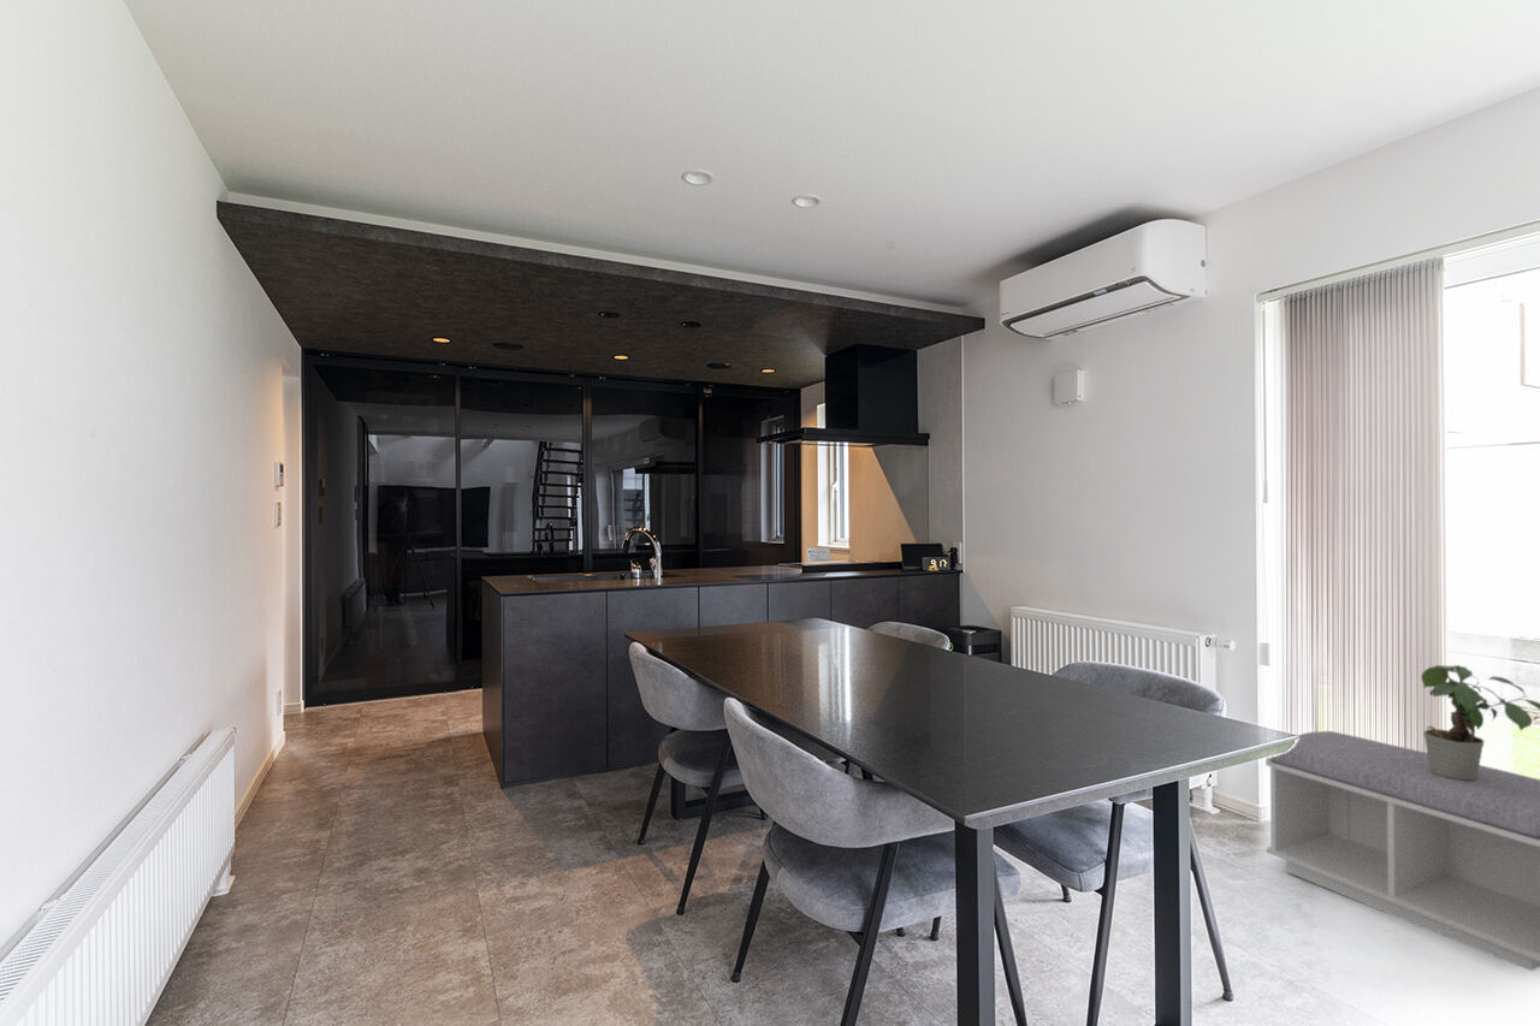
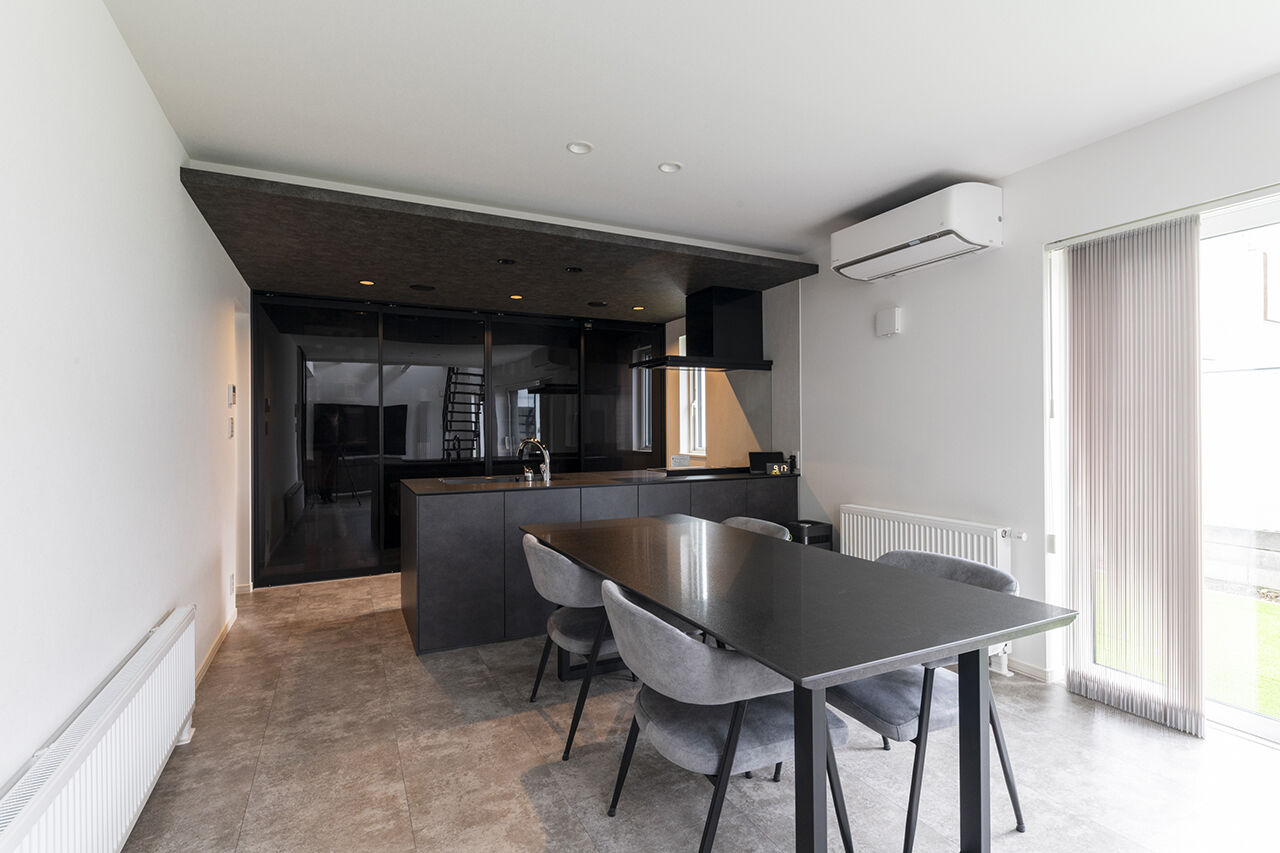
- potted plant (1471, 722)
- bench (1417, 832)
